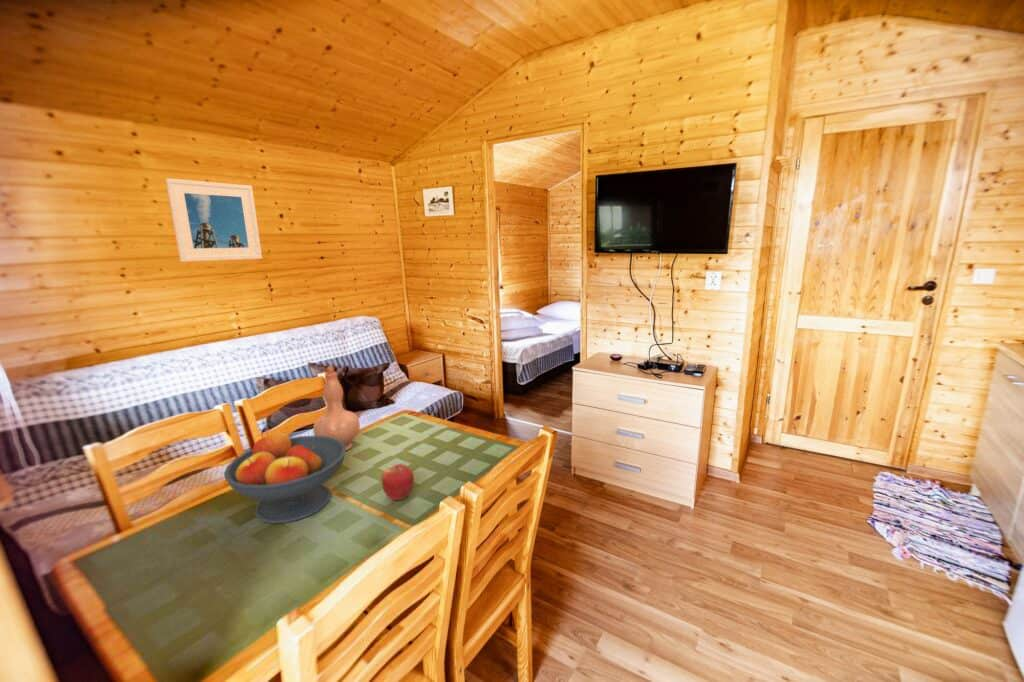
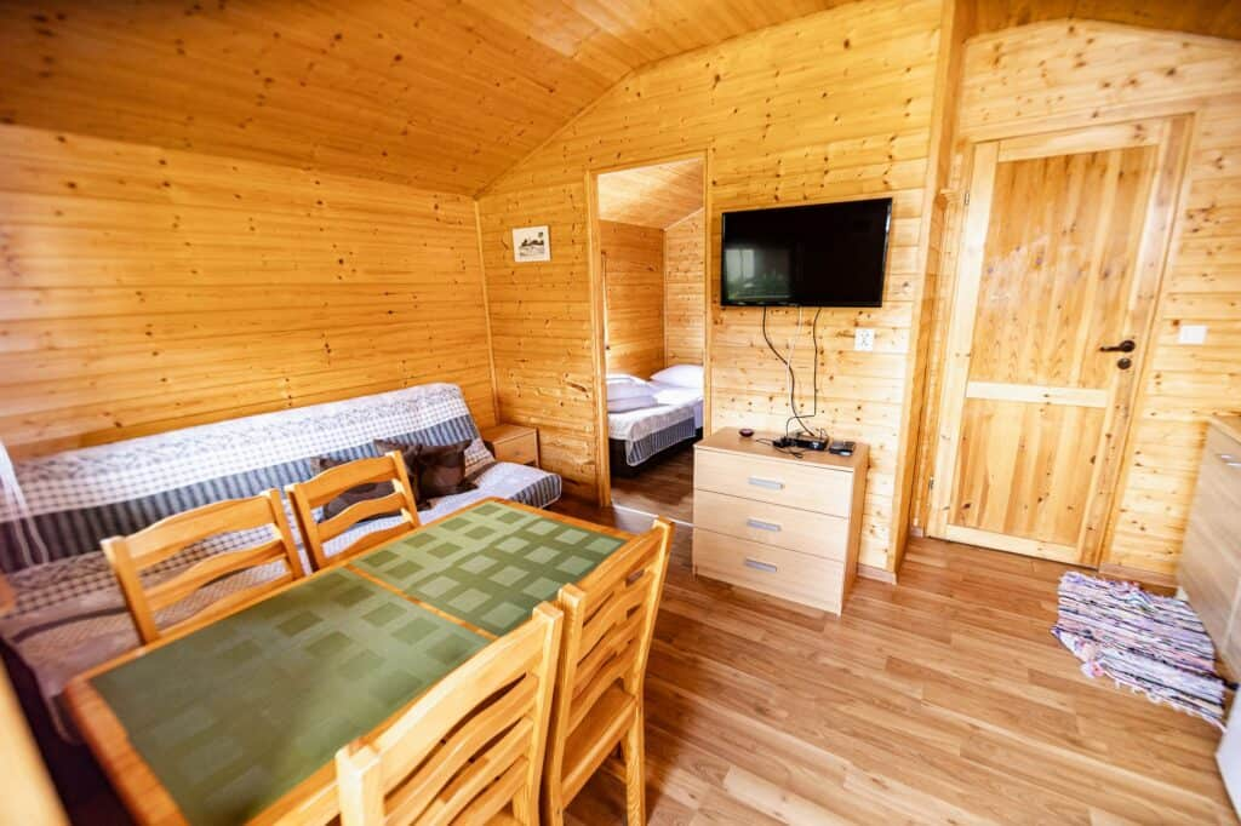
- vase (334, 407)
- fruit bowl (290, 472)
- apple (398, 481)
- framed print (217, 221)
